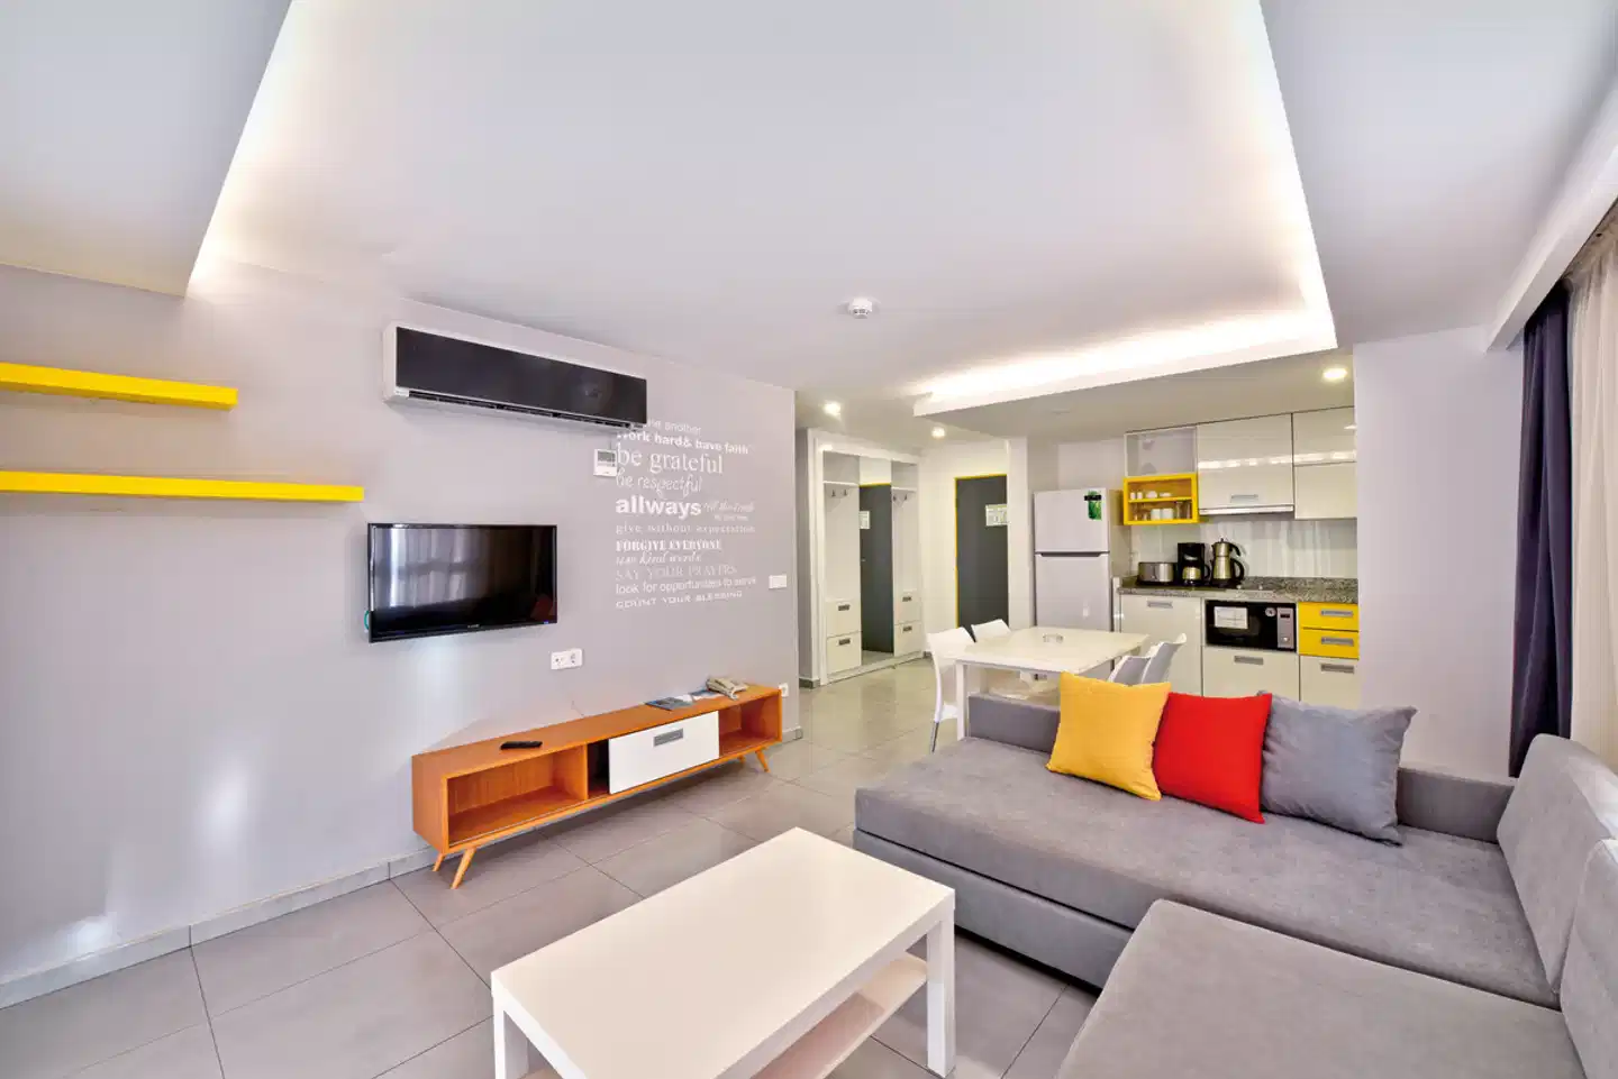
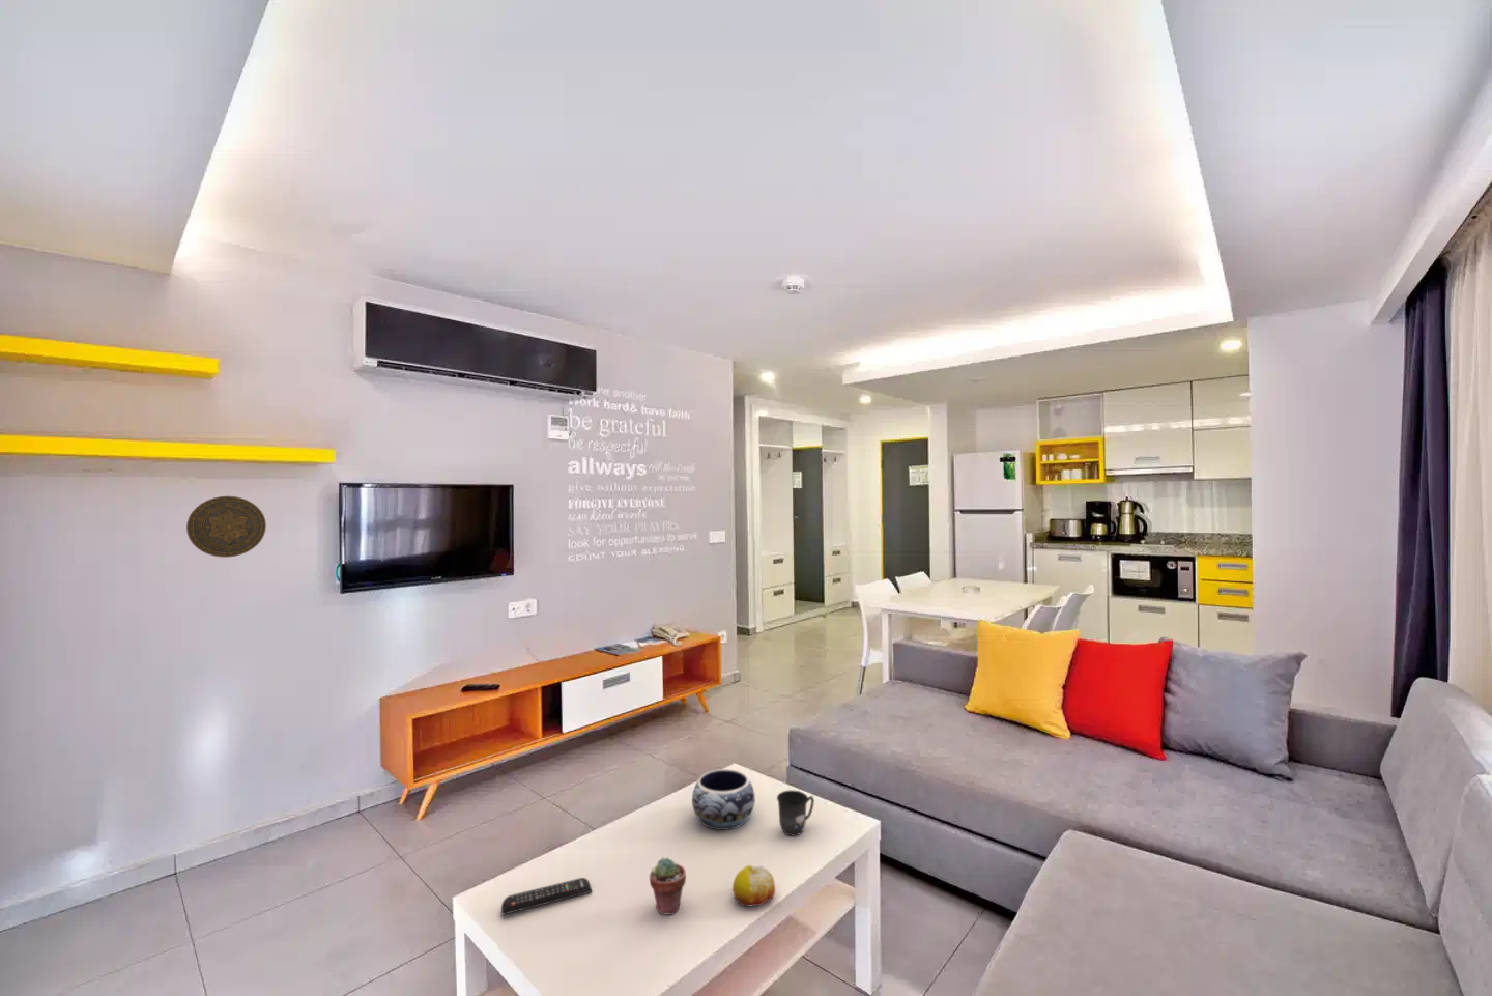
+ mug (797, 811)
+ fruit (754, 883)
+ decorative bowl (723, 798)
+ remote control (547, 896)
+ potted succulent (668, 882)
+ decorative plate (228, 527)
